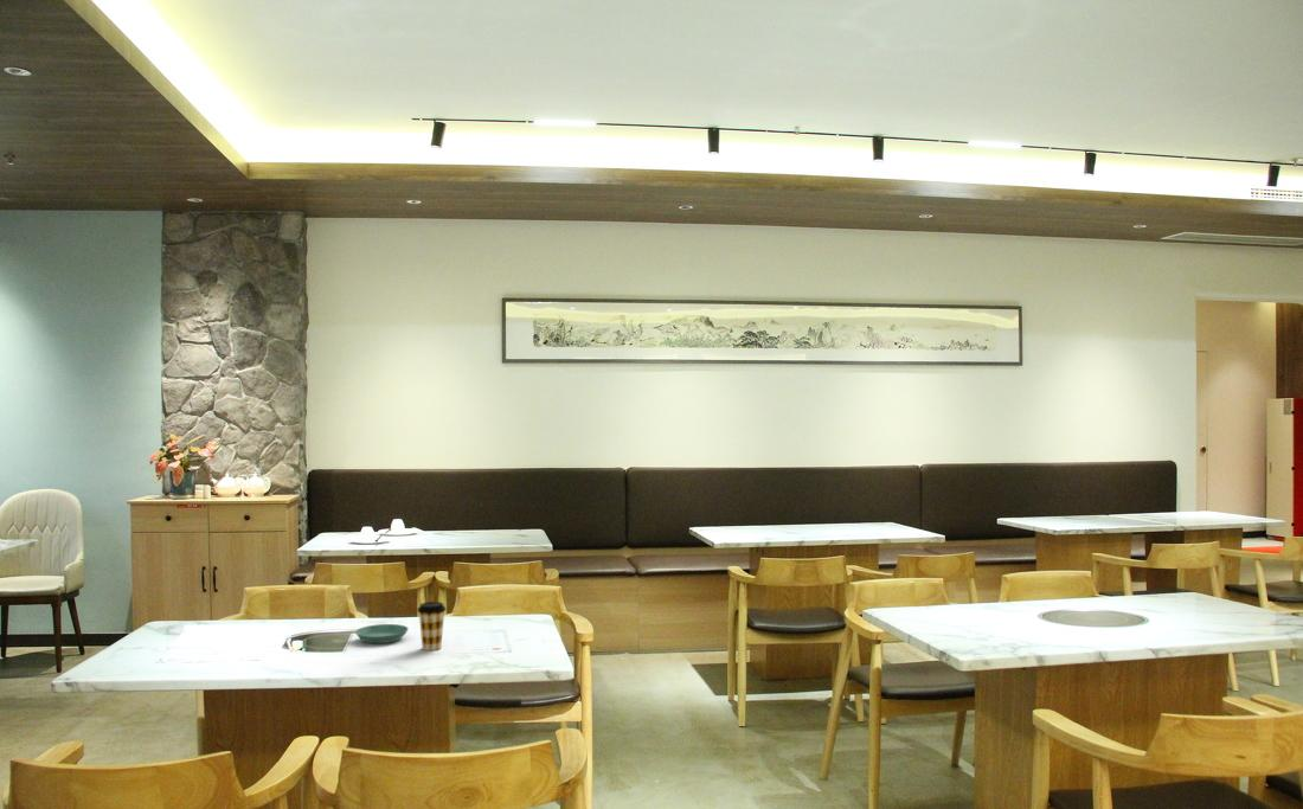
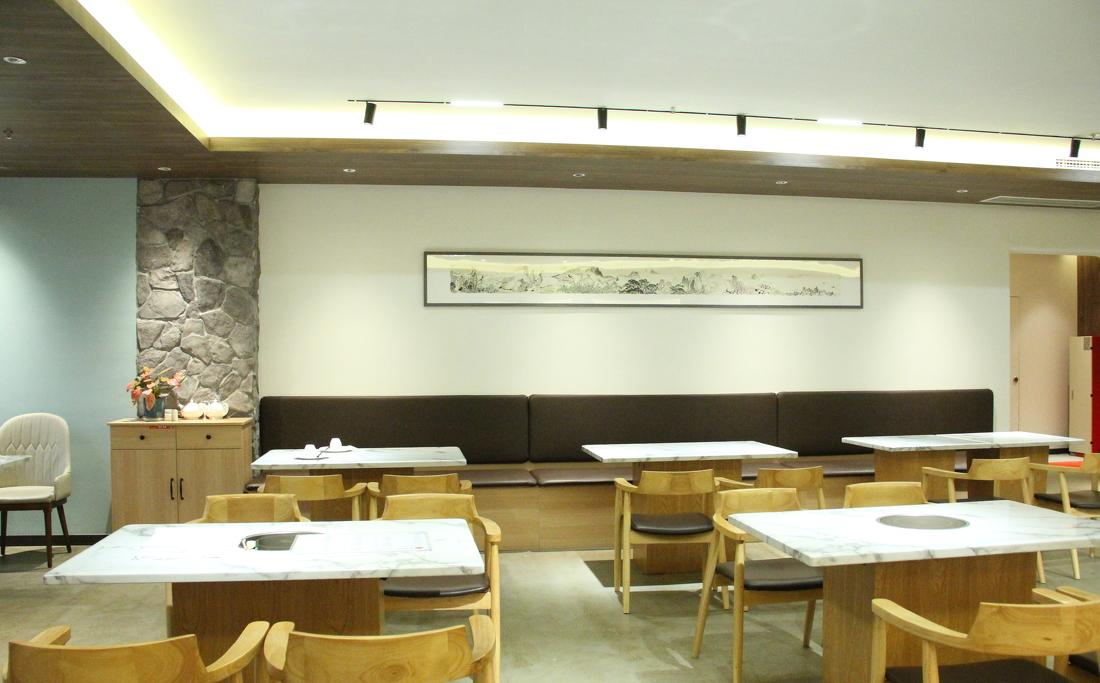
- coffee cup (431, 625)
- saucer (381, 634)
